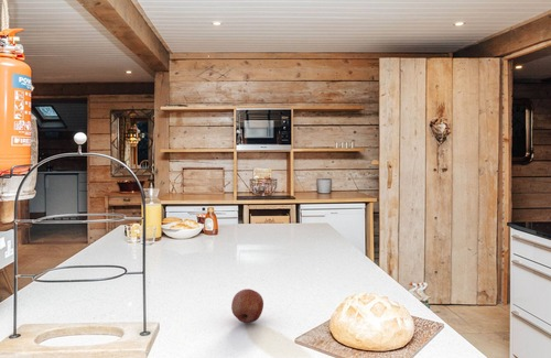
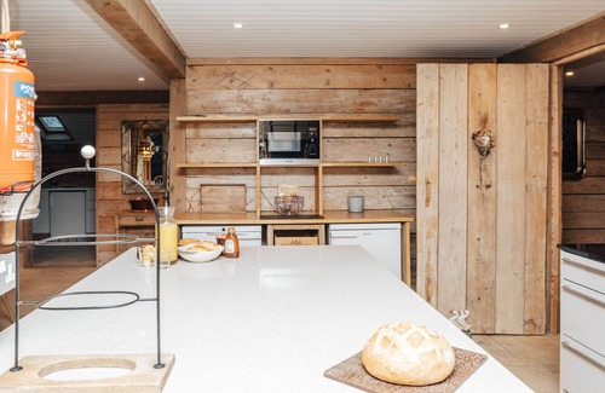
- fruit (247, 305)
